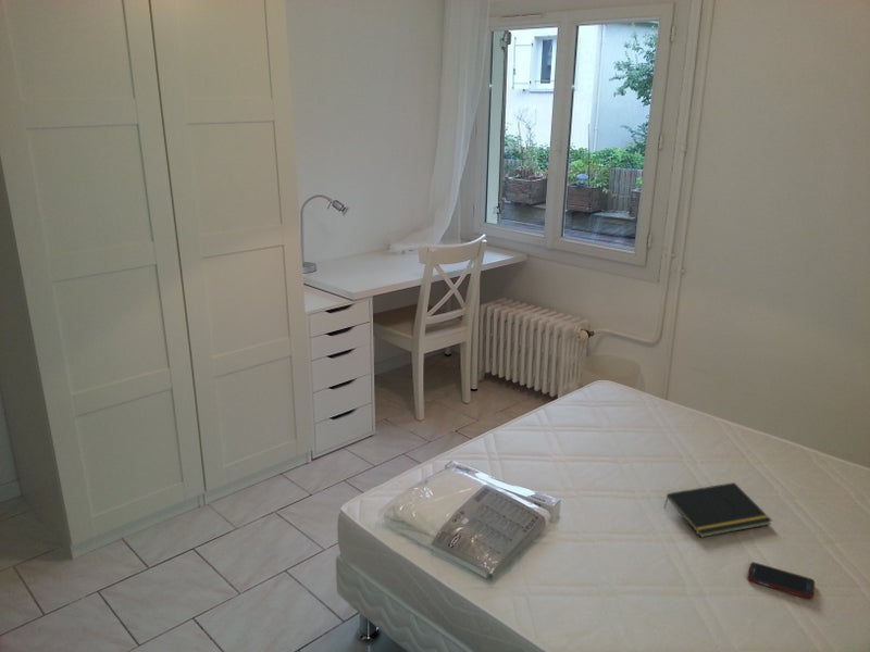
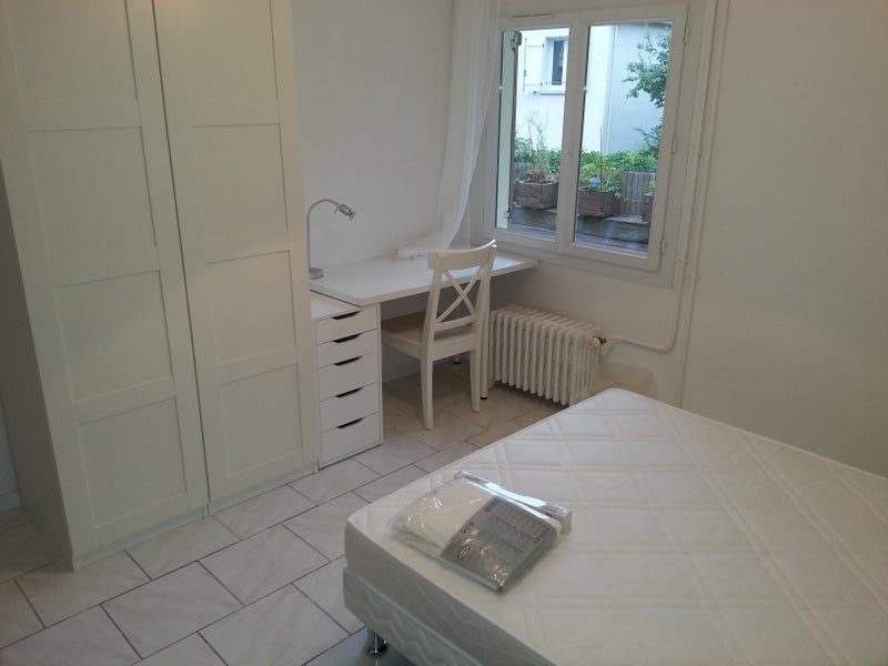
- notepad (718, 509)
- cell phone (780, 579)
